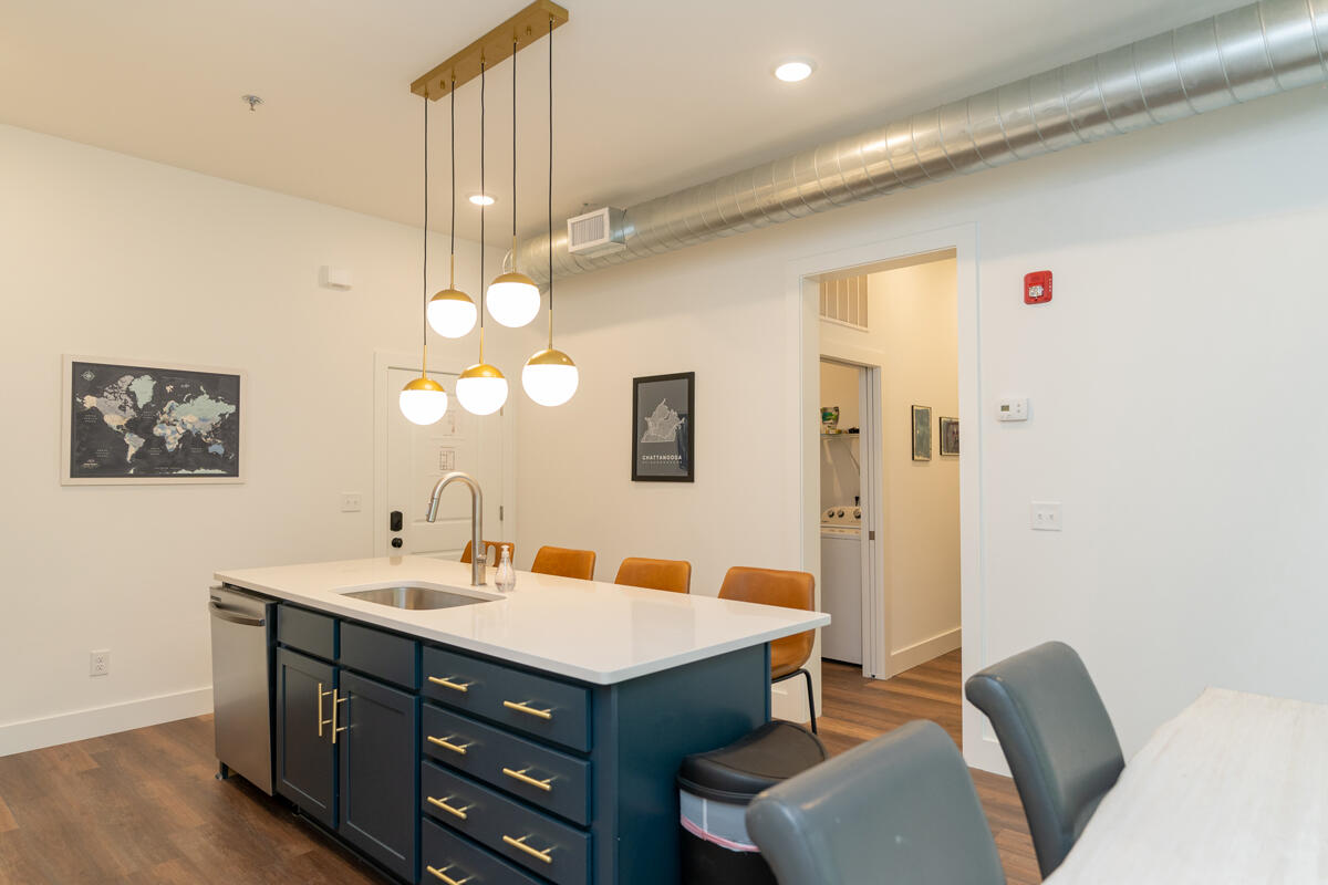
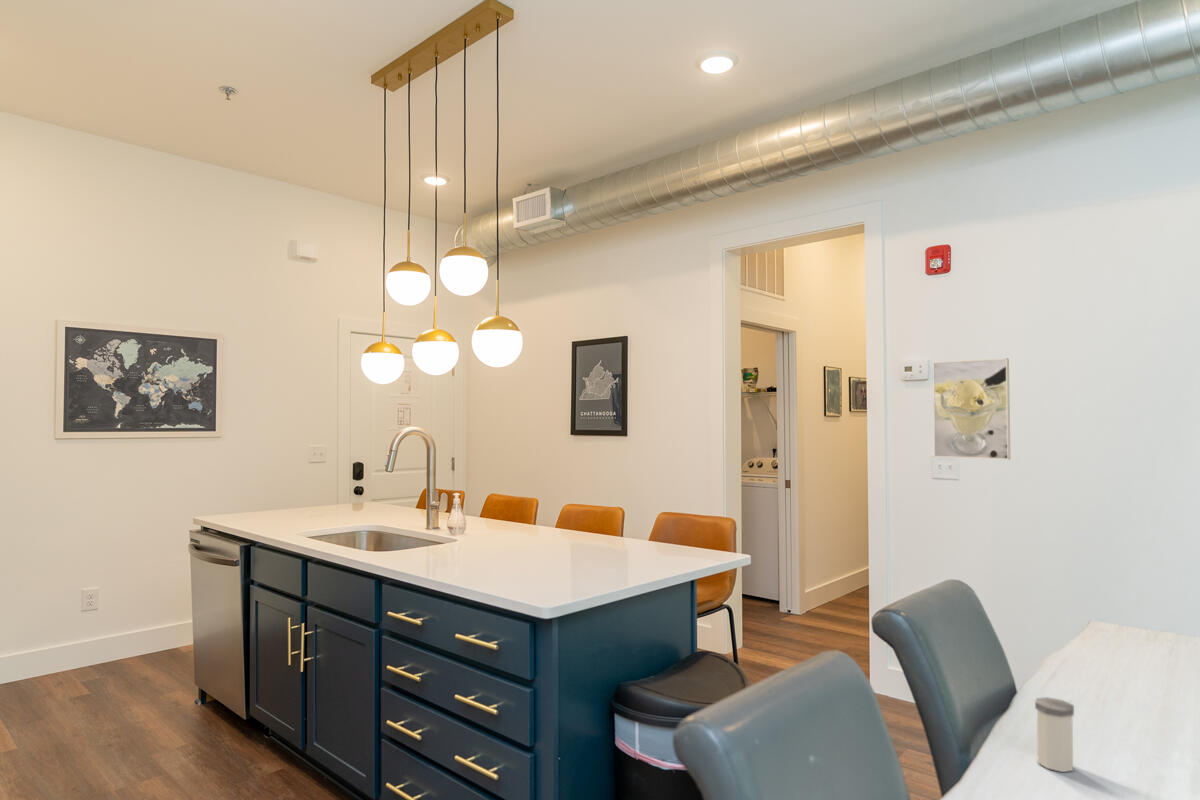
+ salt shaker (1054, 734)
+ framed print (970, 409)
